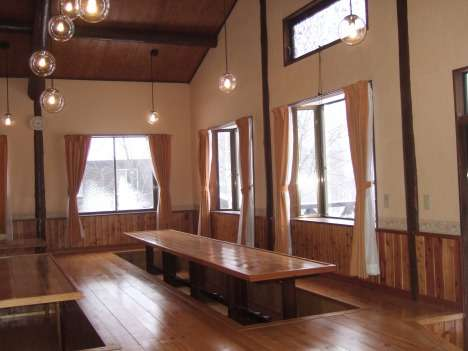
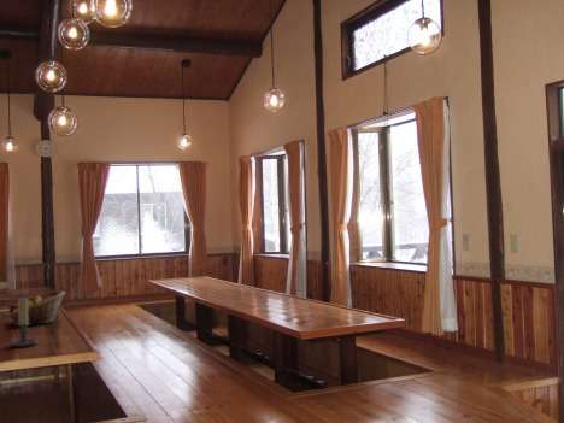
+ candle holder (20, 321)
+ fruit basket (36, 307)
